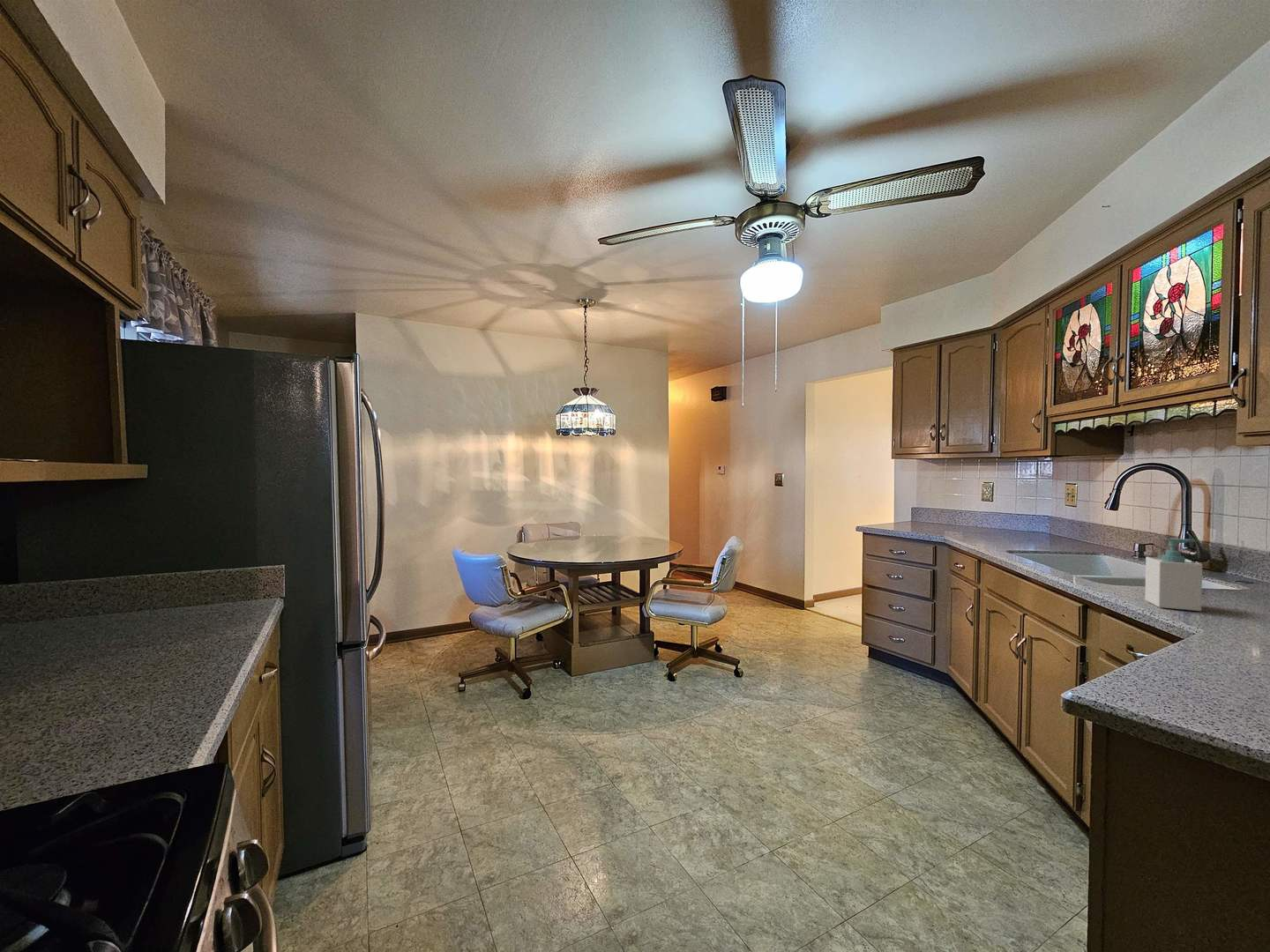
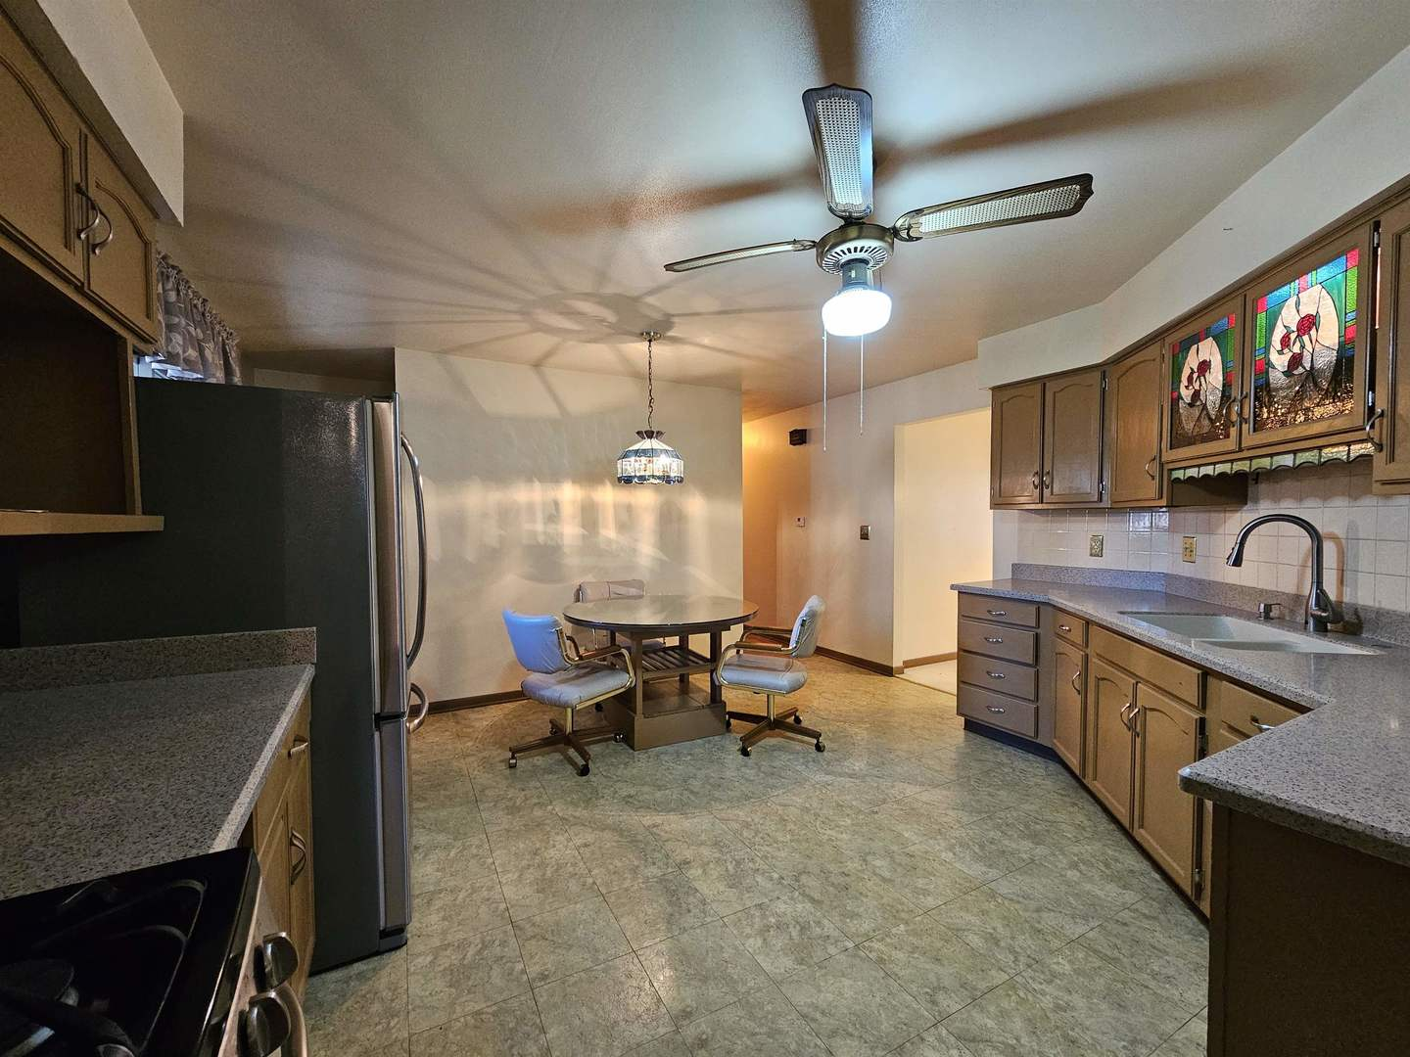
- soap bottle (1173, 571)
